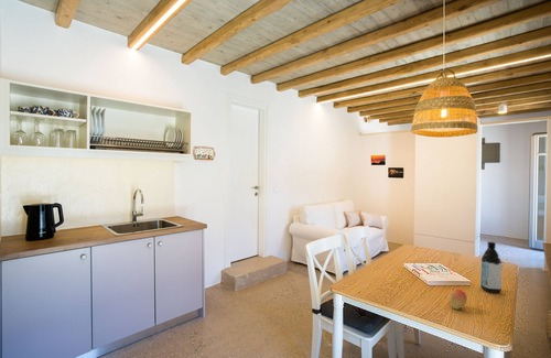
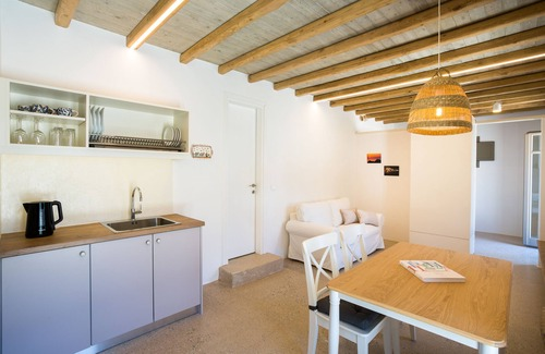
- water bottle (490, 265)
- fruit (457, 299)
